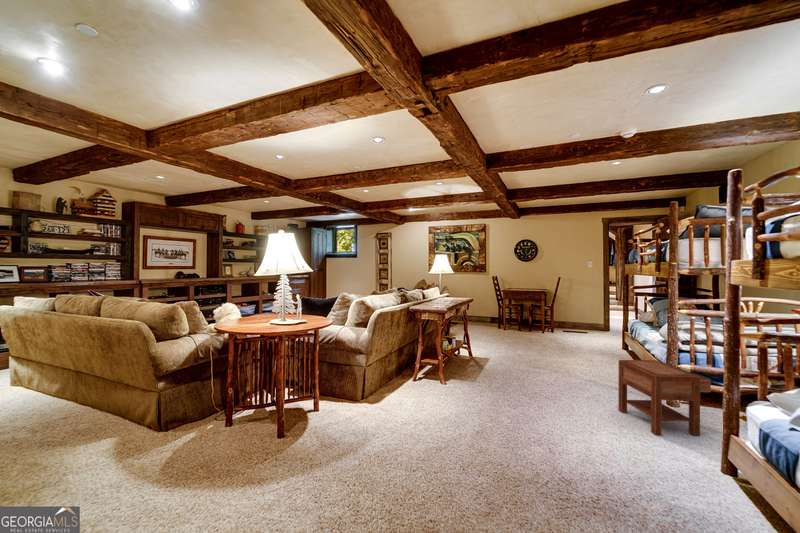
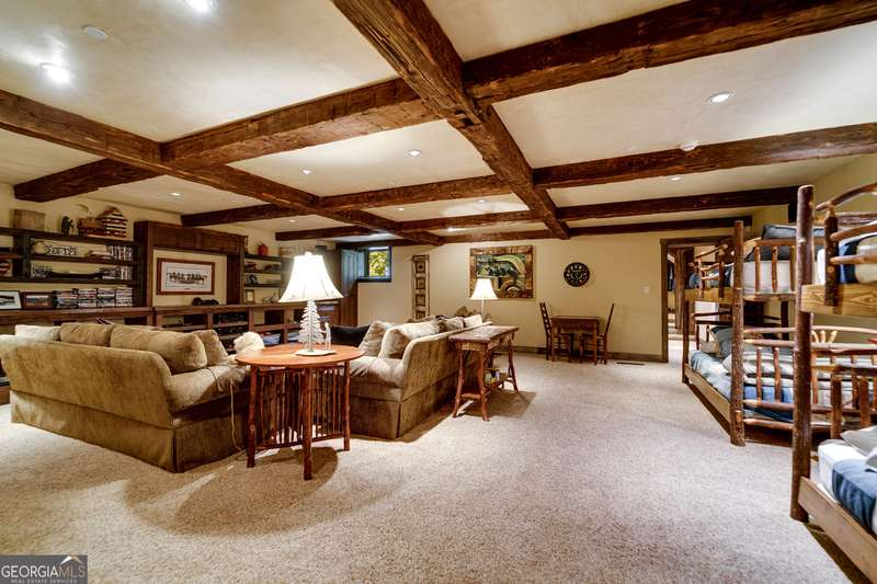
- nightstand (660, 394)
